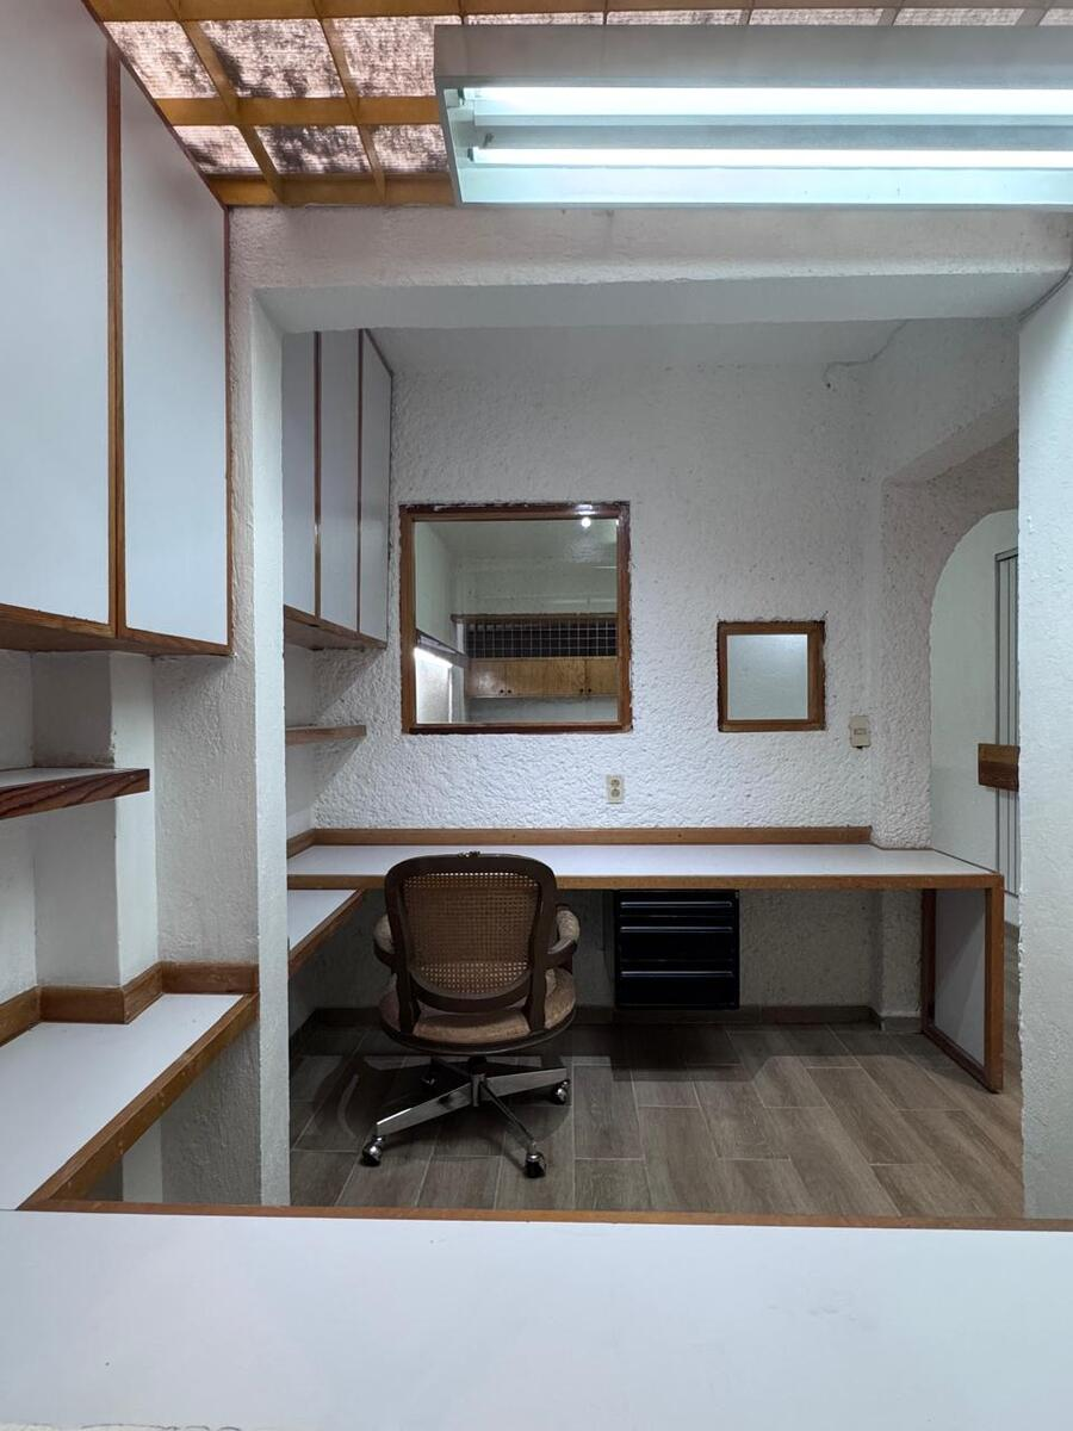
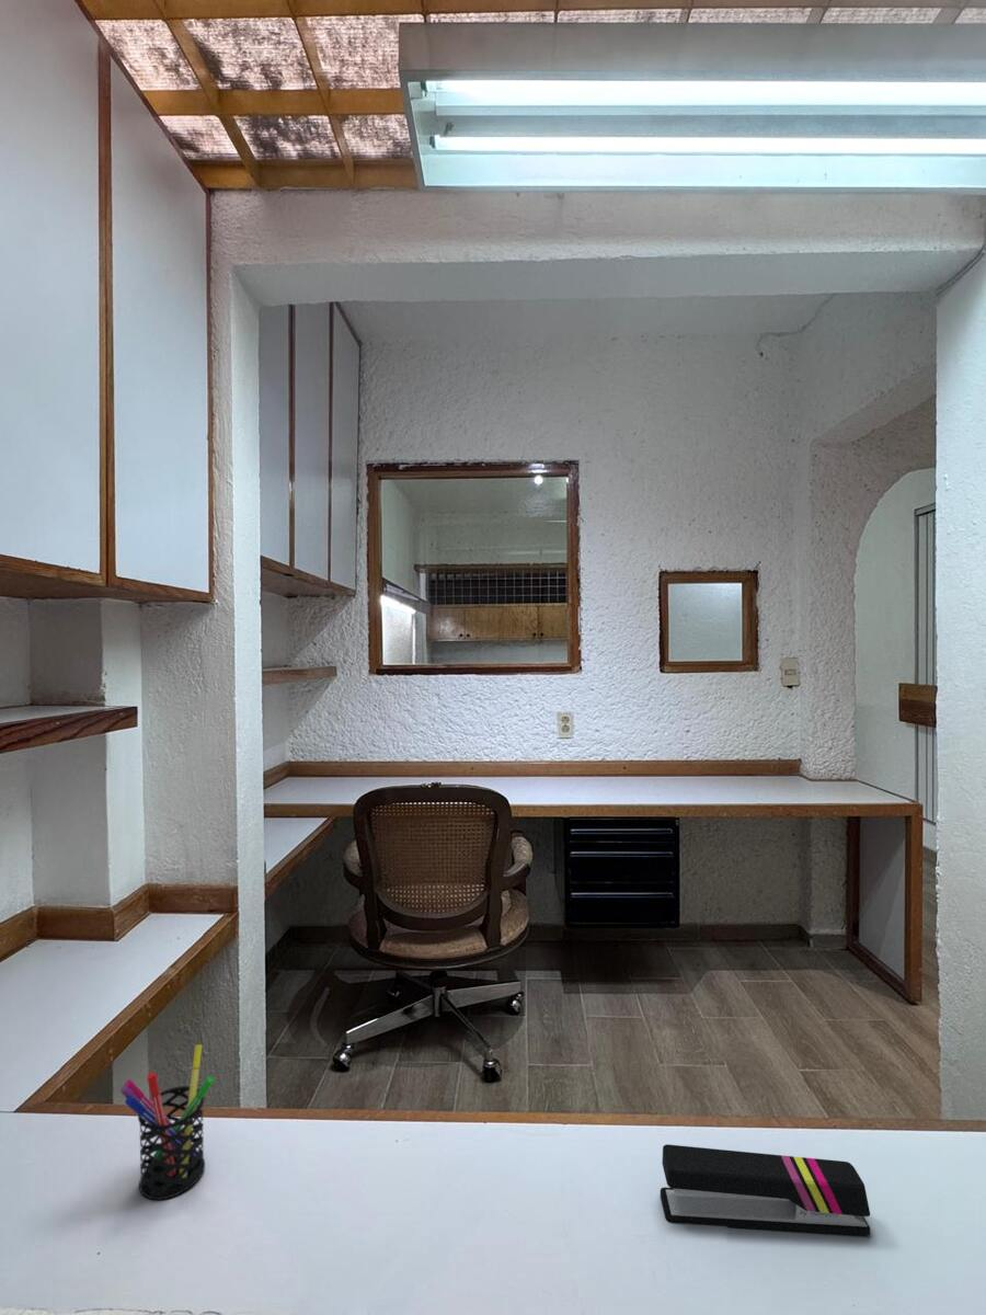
+ pen holder (175, 1118)
+ stapler (761, 1187)
